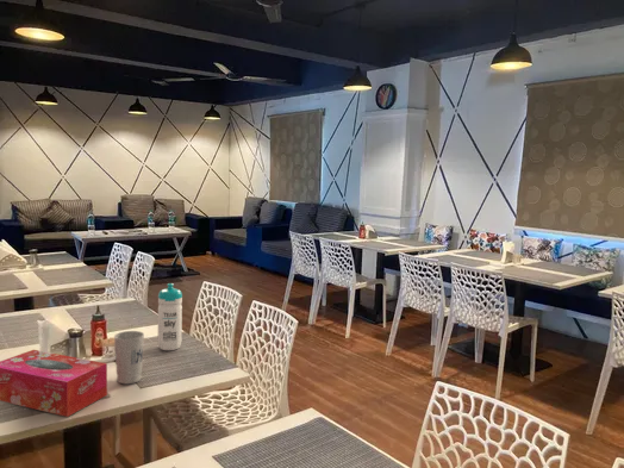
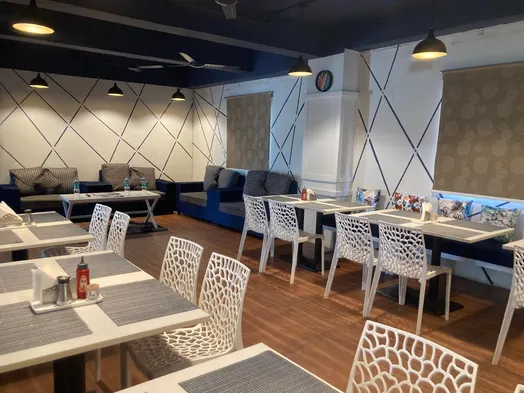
- cup (129, 357)
- water bottle (169, 316)
- tissue box (49, 380)
